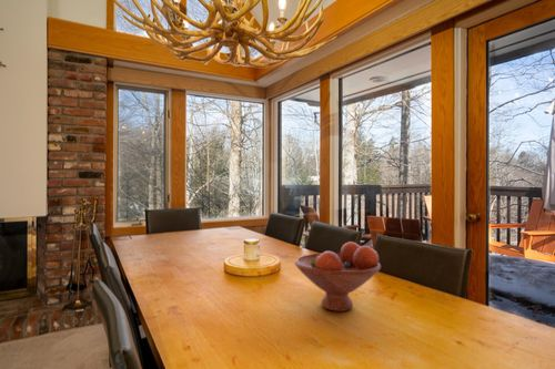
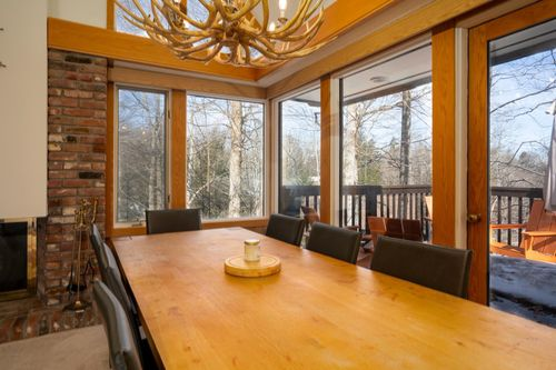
- fruit bowl (336, 275)
